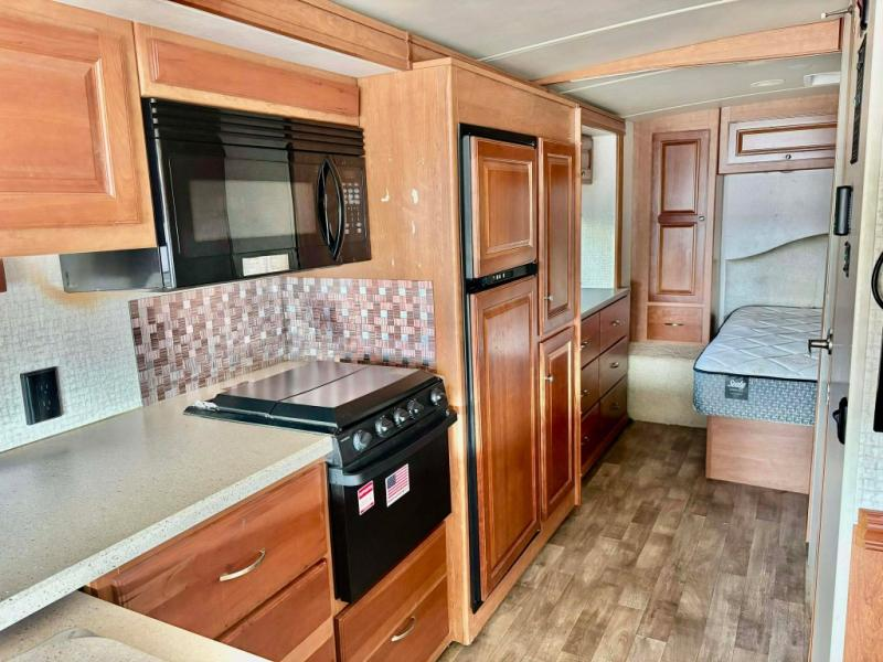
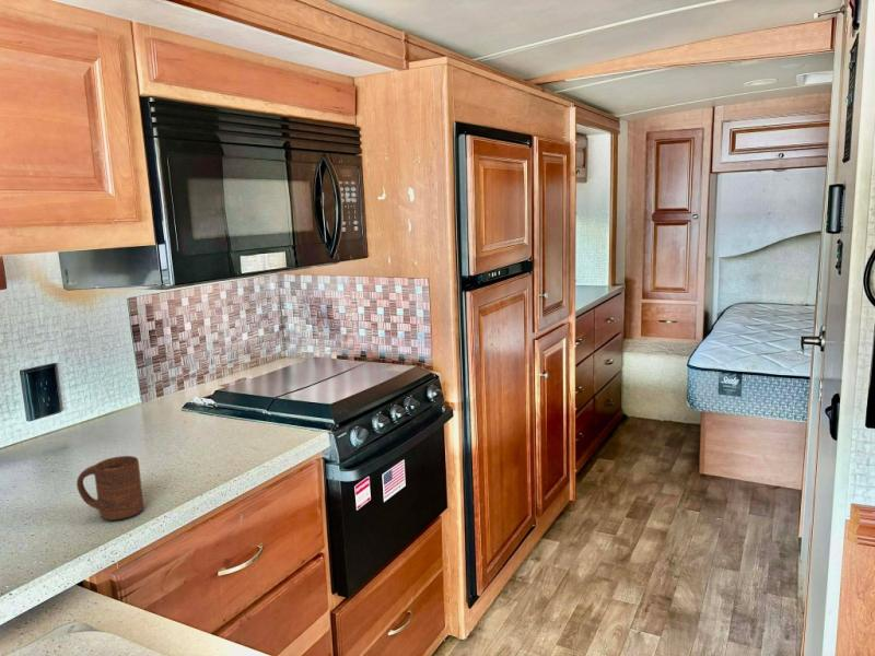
+ cup (112, 489)
